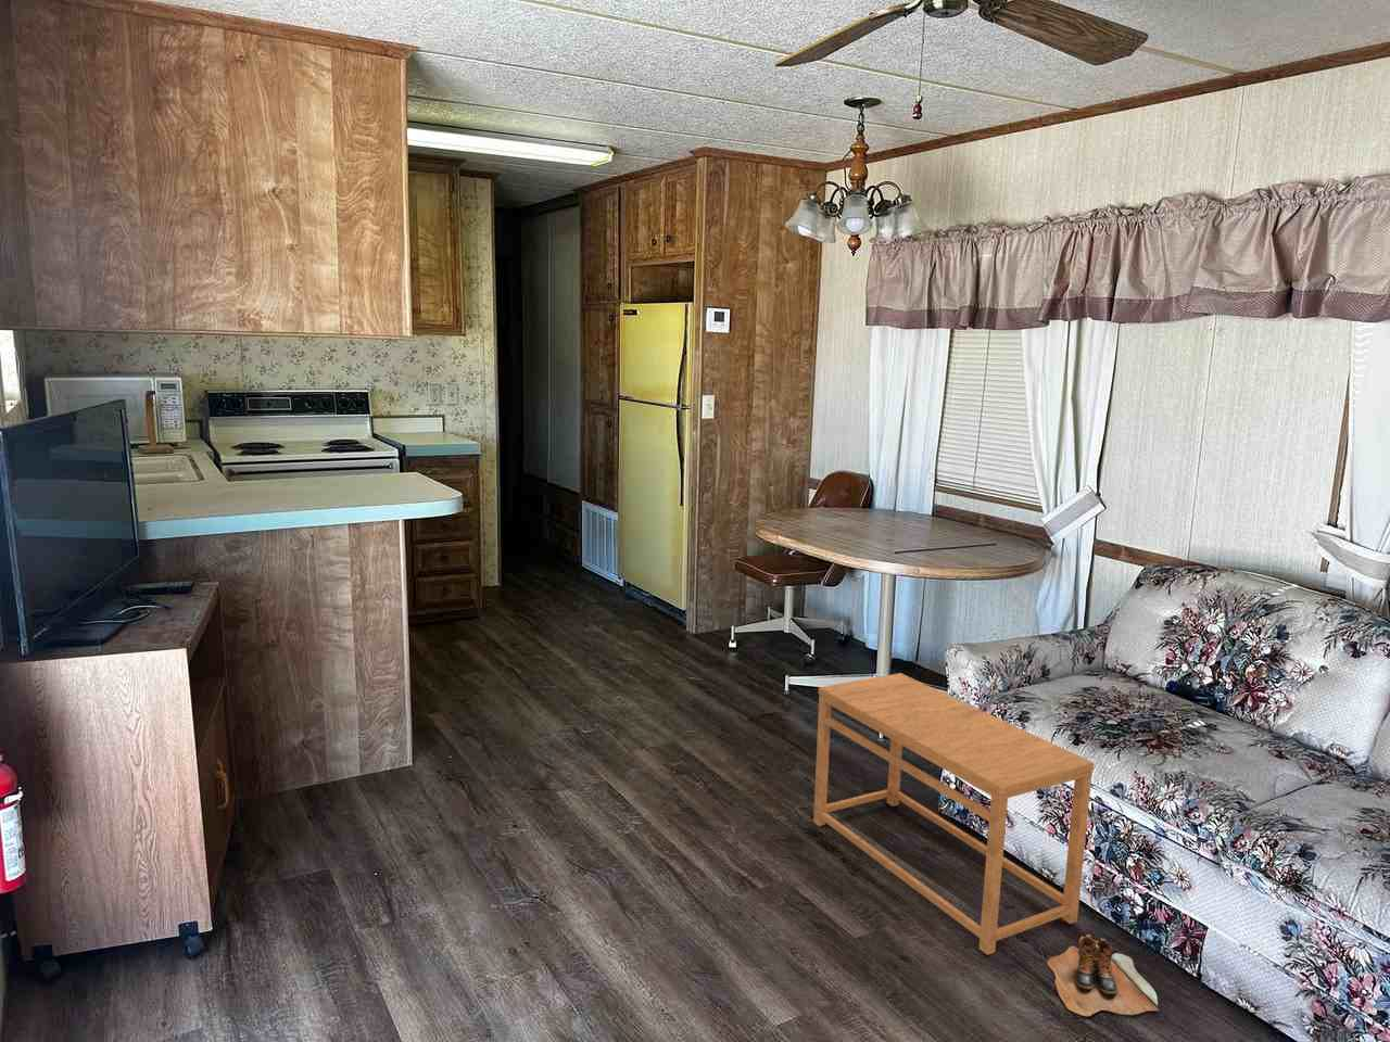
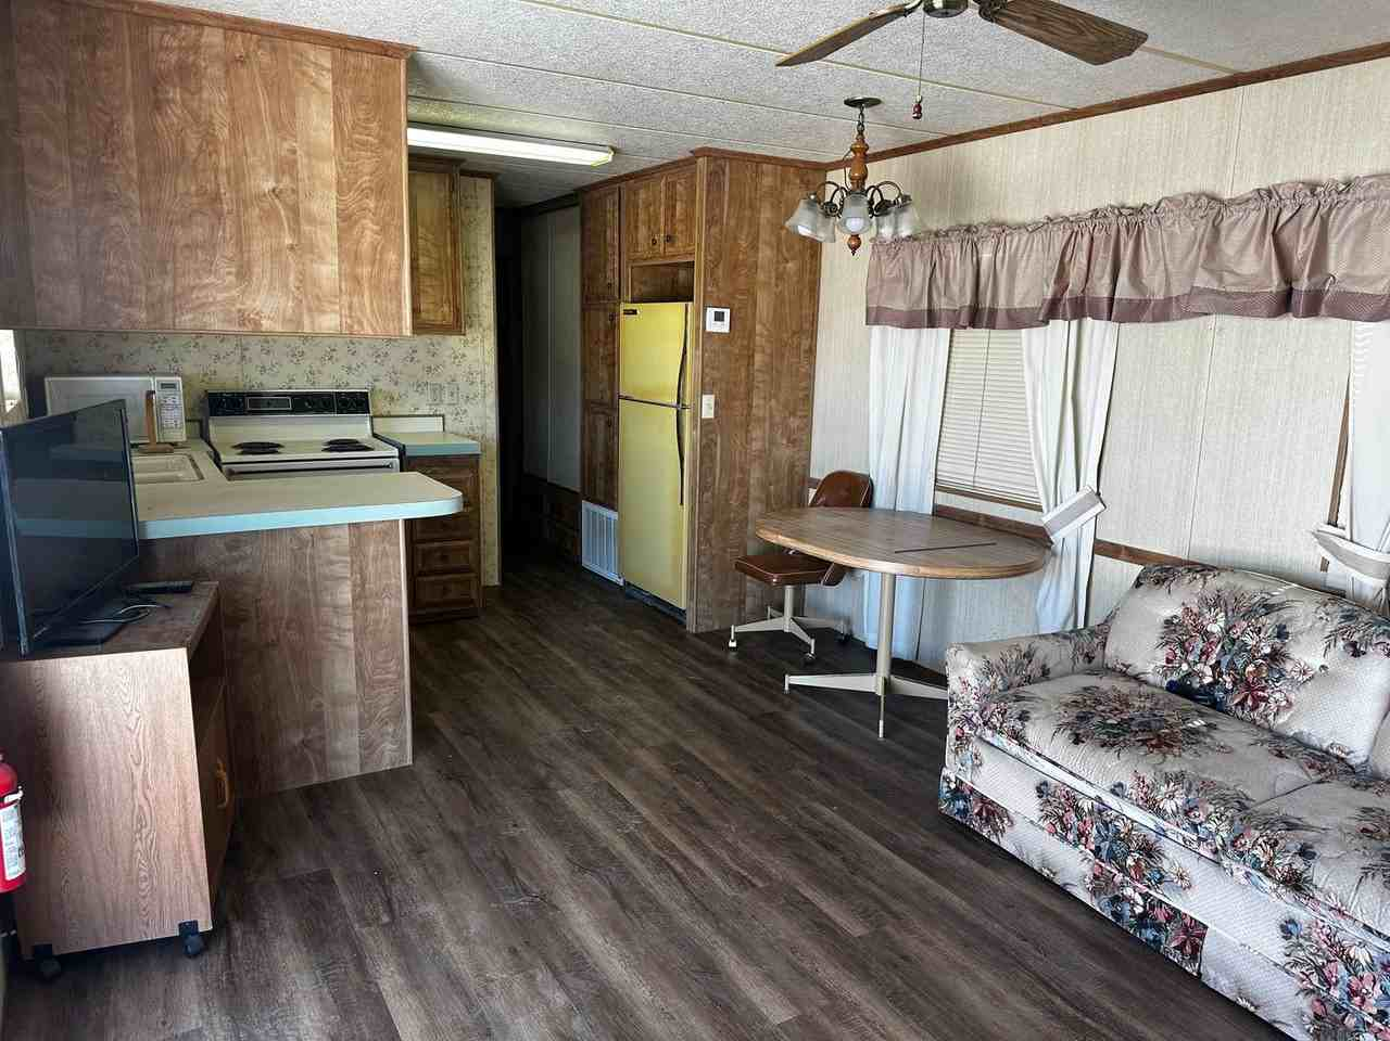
- side table (939, 791)
- boots (1100, 968)
